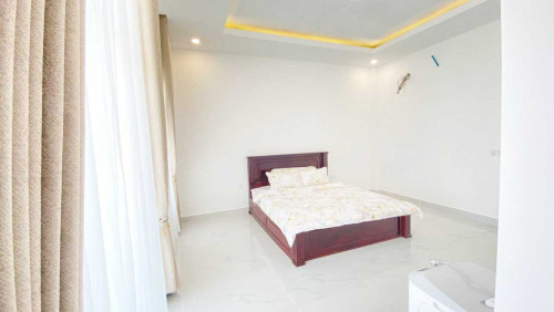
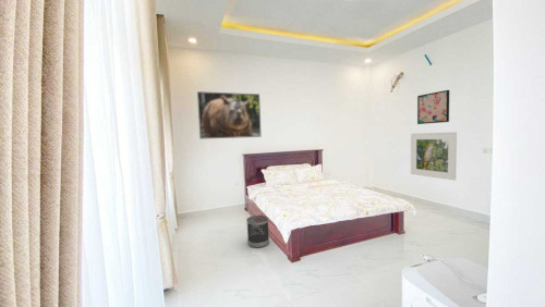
+ wastebasket (257, 231)
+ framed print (230, 115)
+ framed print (431, 155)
+ wall art (432, 108)
